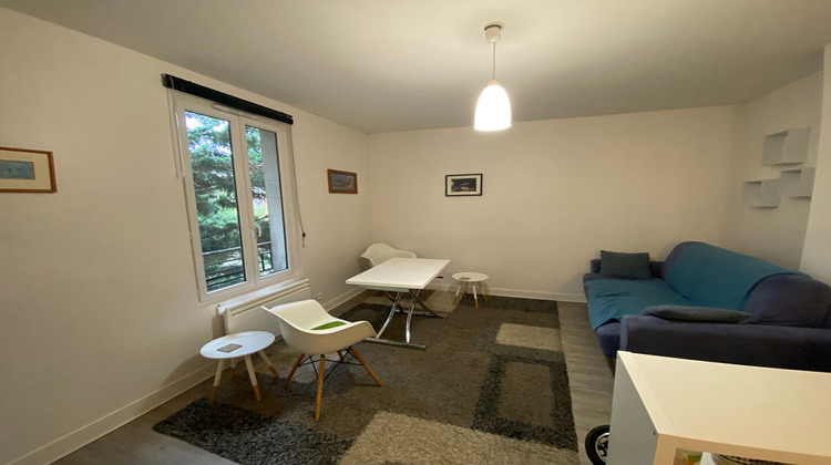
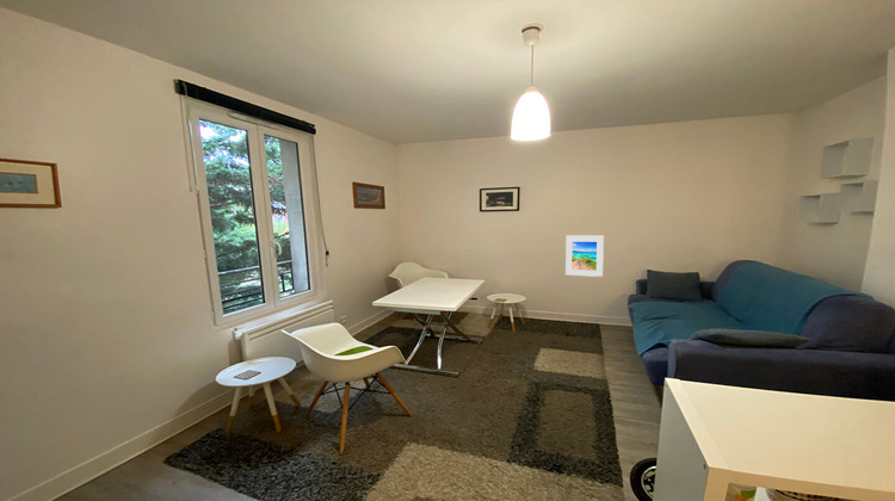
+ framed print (584, 255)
